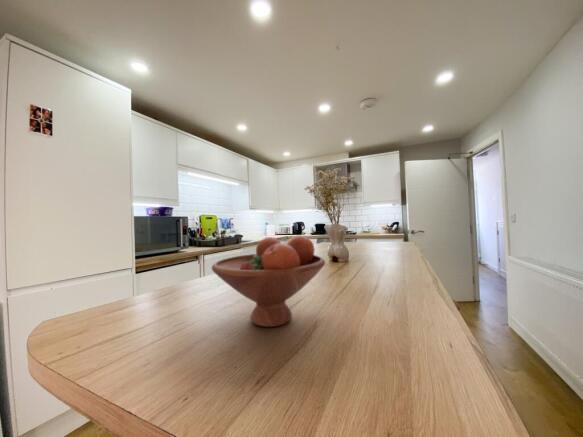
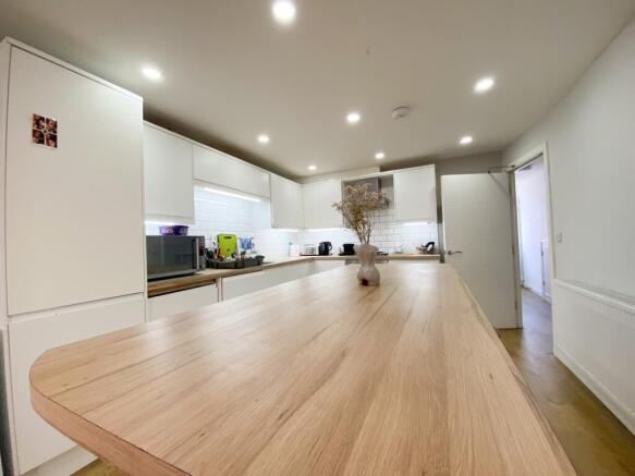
- fruit bowl (270, 278)
